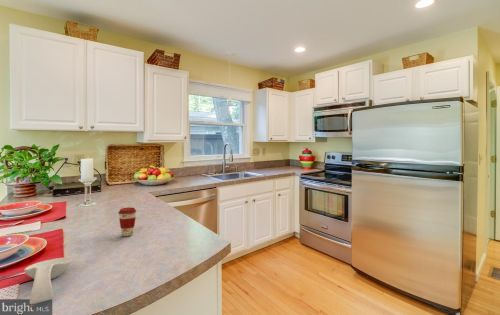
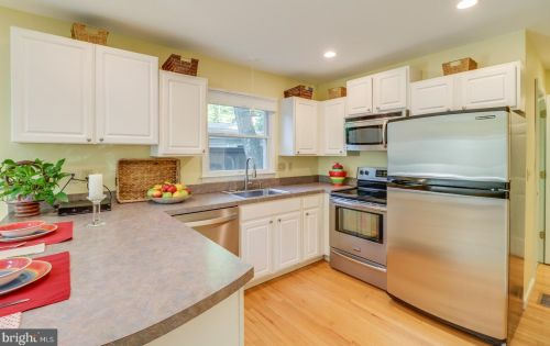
- spoon rest (47, 271)
- coffee cup (127, 221)
